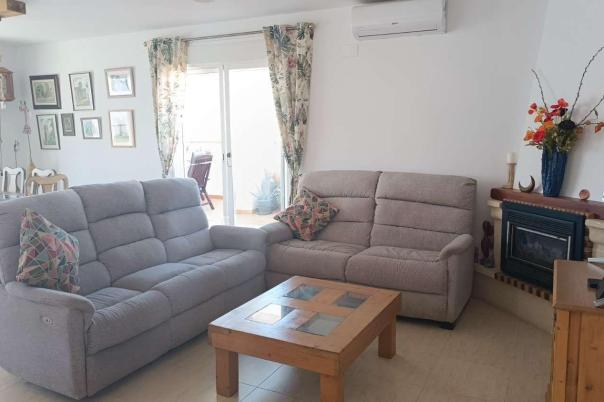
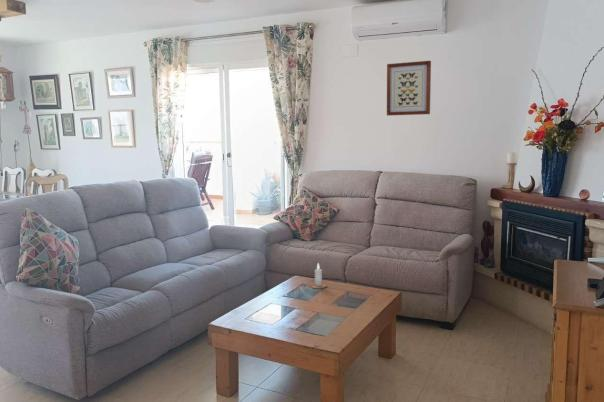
+ candle (318, 274)
+ wall art (408, 88)
